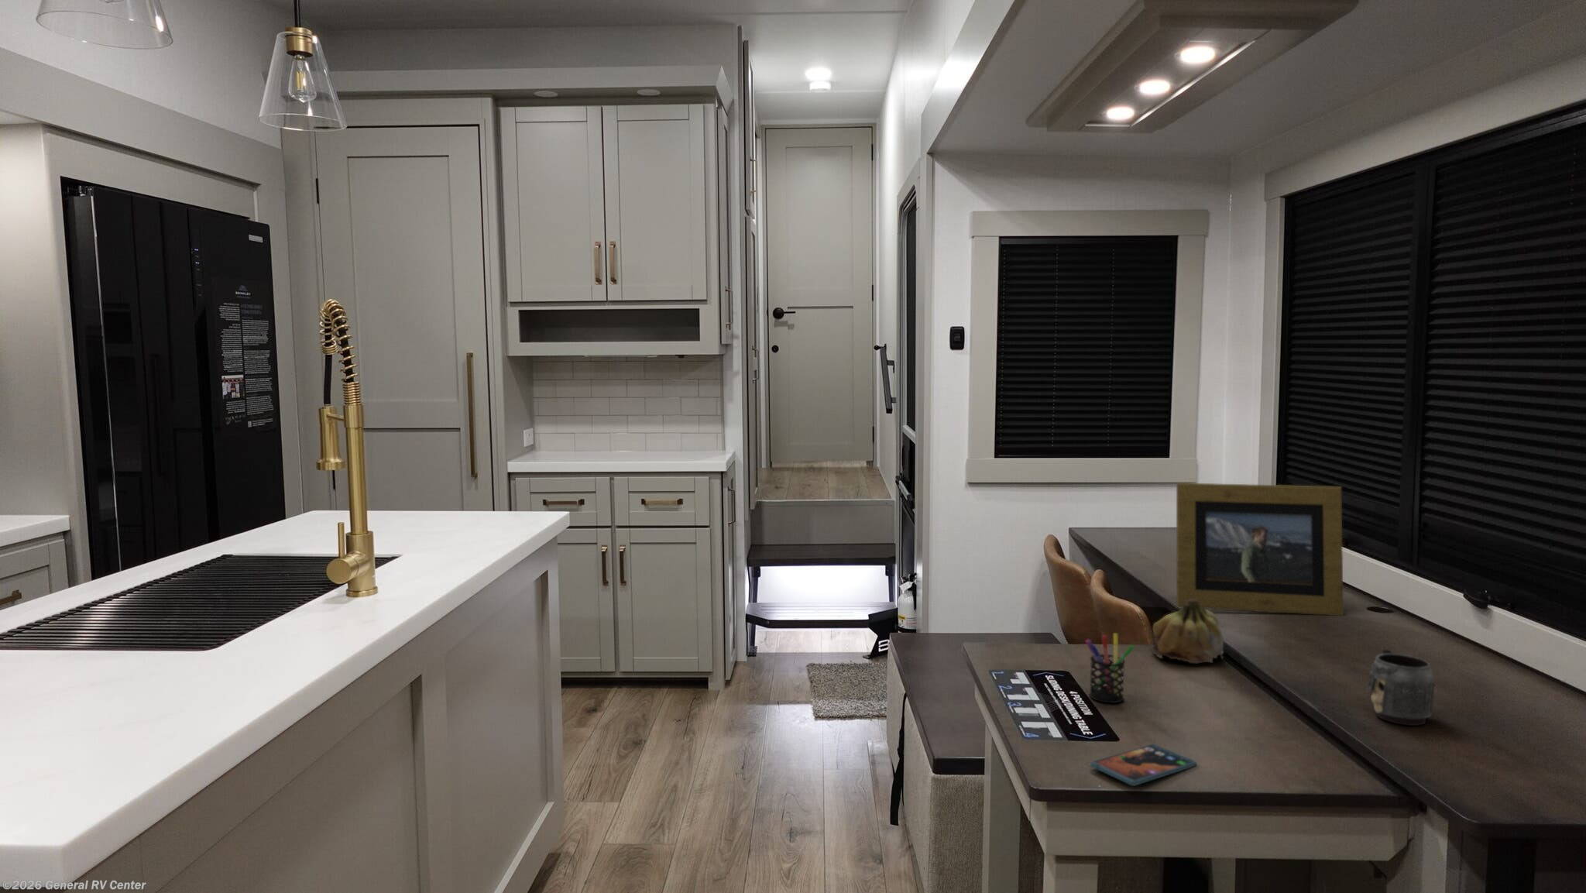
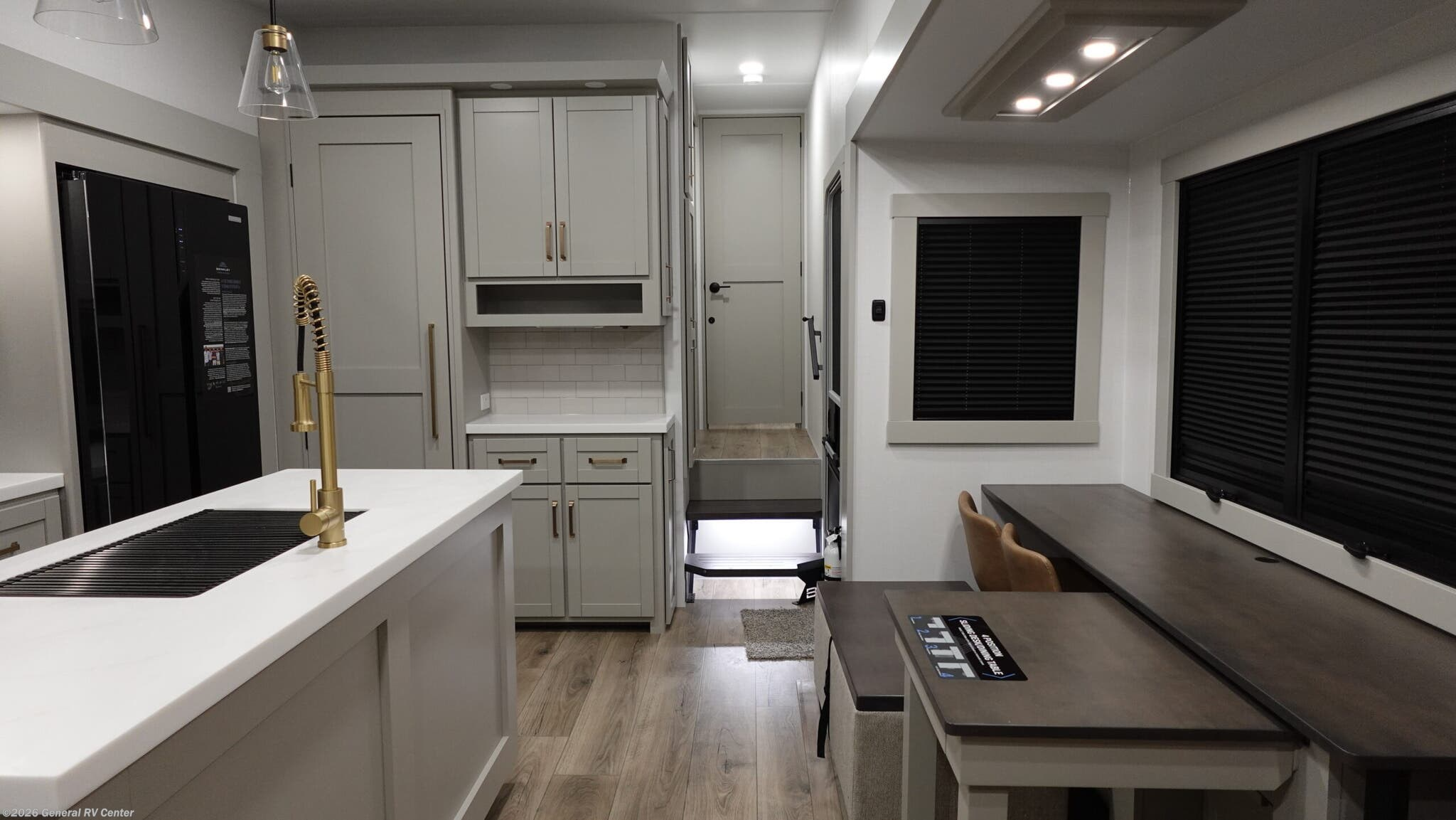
- smartphone (1143, 763)
- pen holder (1110, 665)
- picture frame (1253, 543)
- mug (1395, 685)
- fruit (1187, 623)
